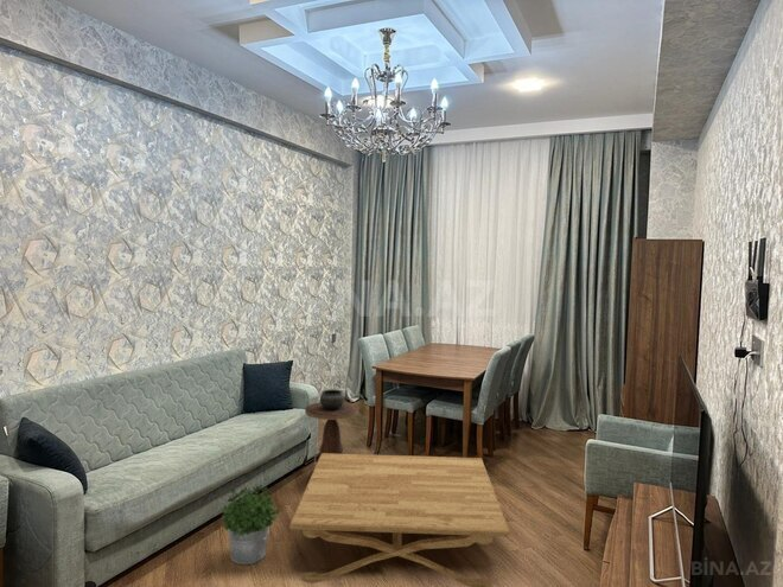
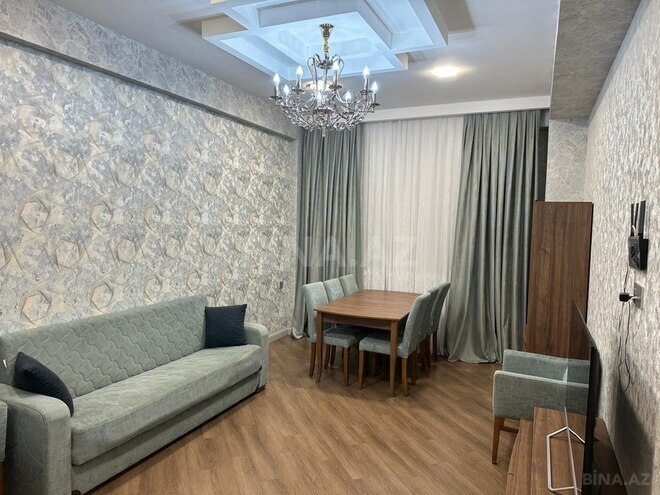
- coffee table (399, 511)
- side table (331, 434)
- potted plant (252, 521)
